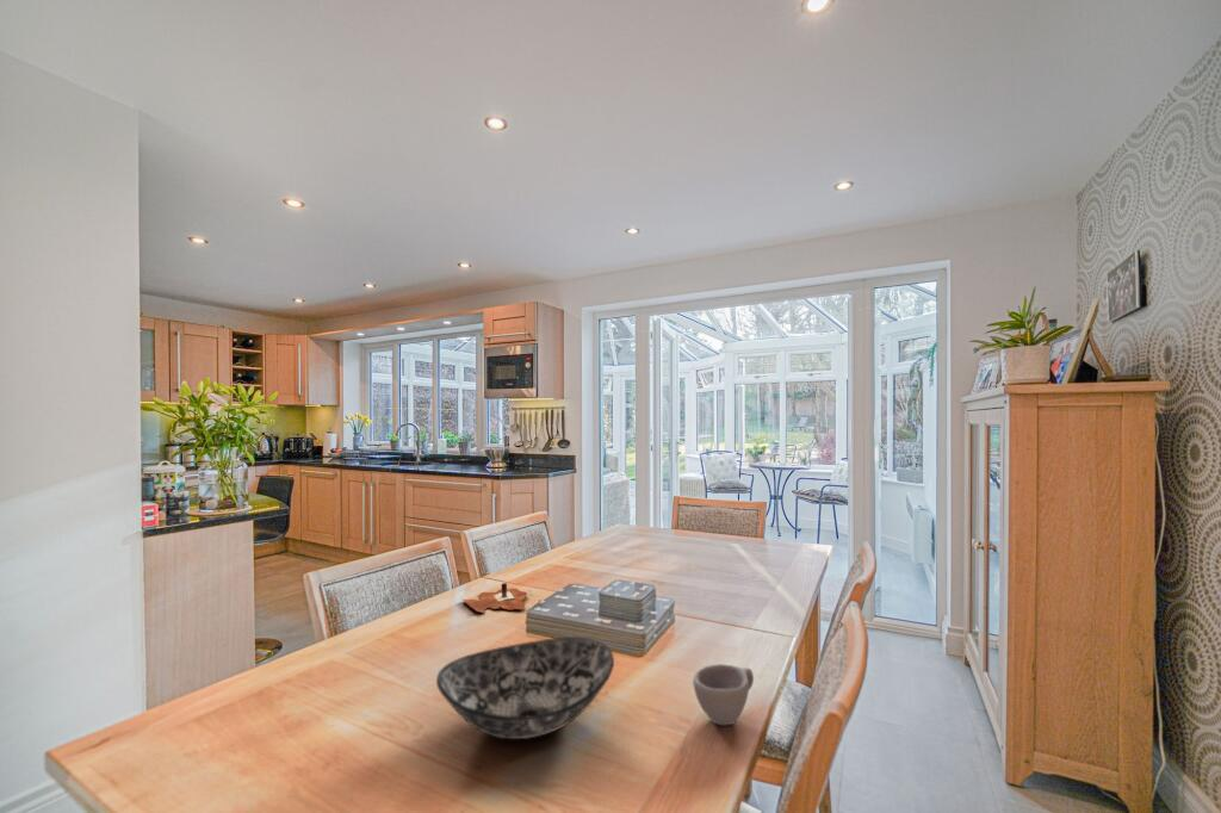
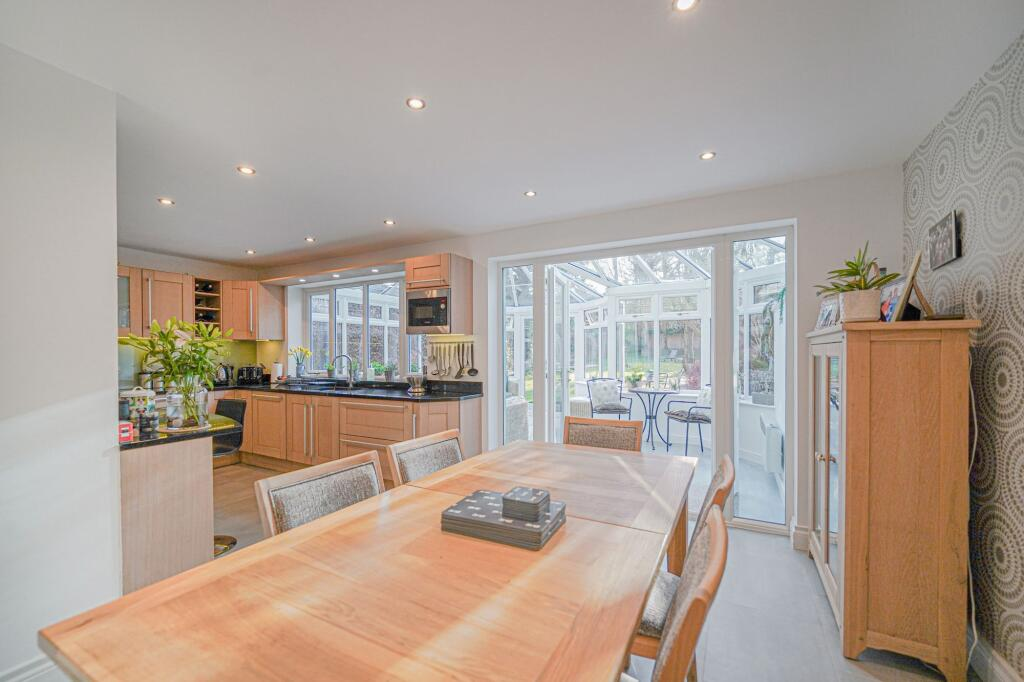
- candle (502, 592)
- cup (726, 694)
- bowl (528, 691)
